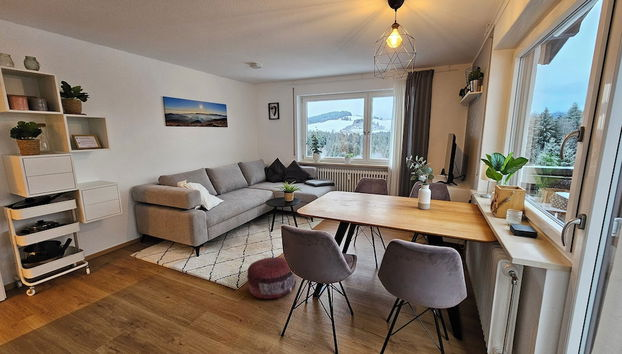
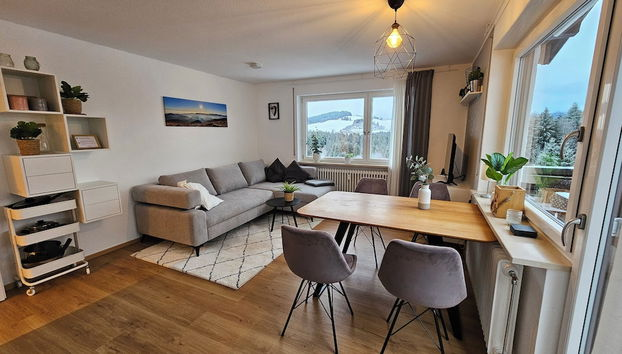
- pouf (272, 275)
